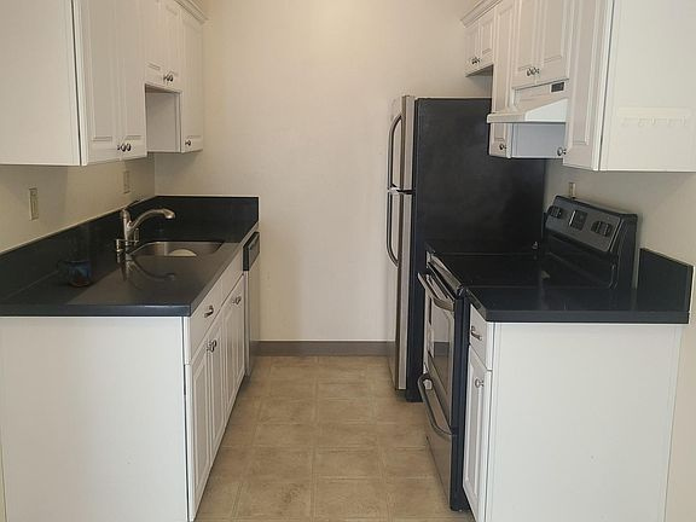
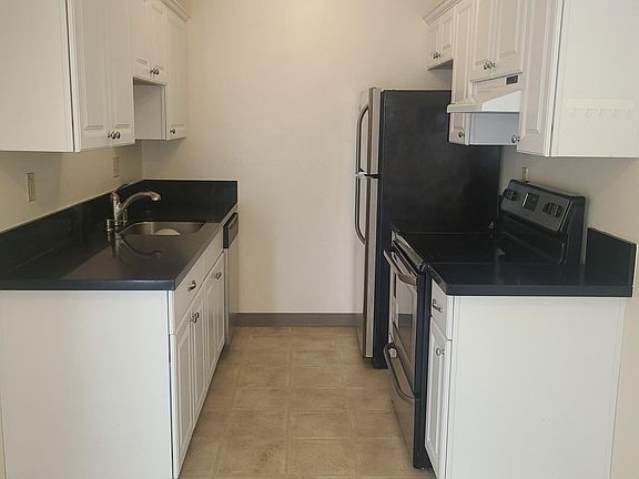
- mug (75, 271)
